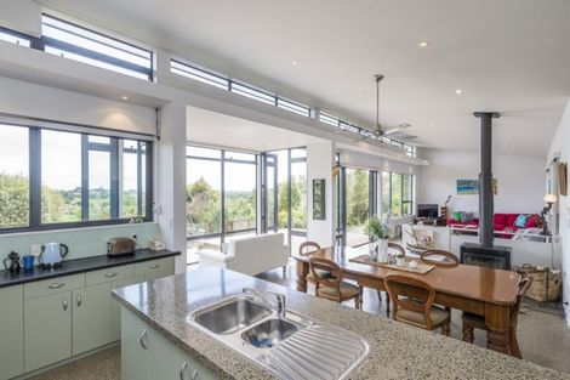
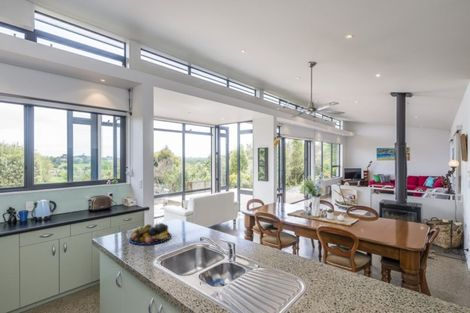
+ fruit bowl (150, 230)
